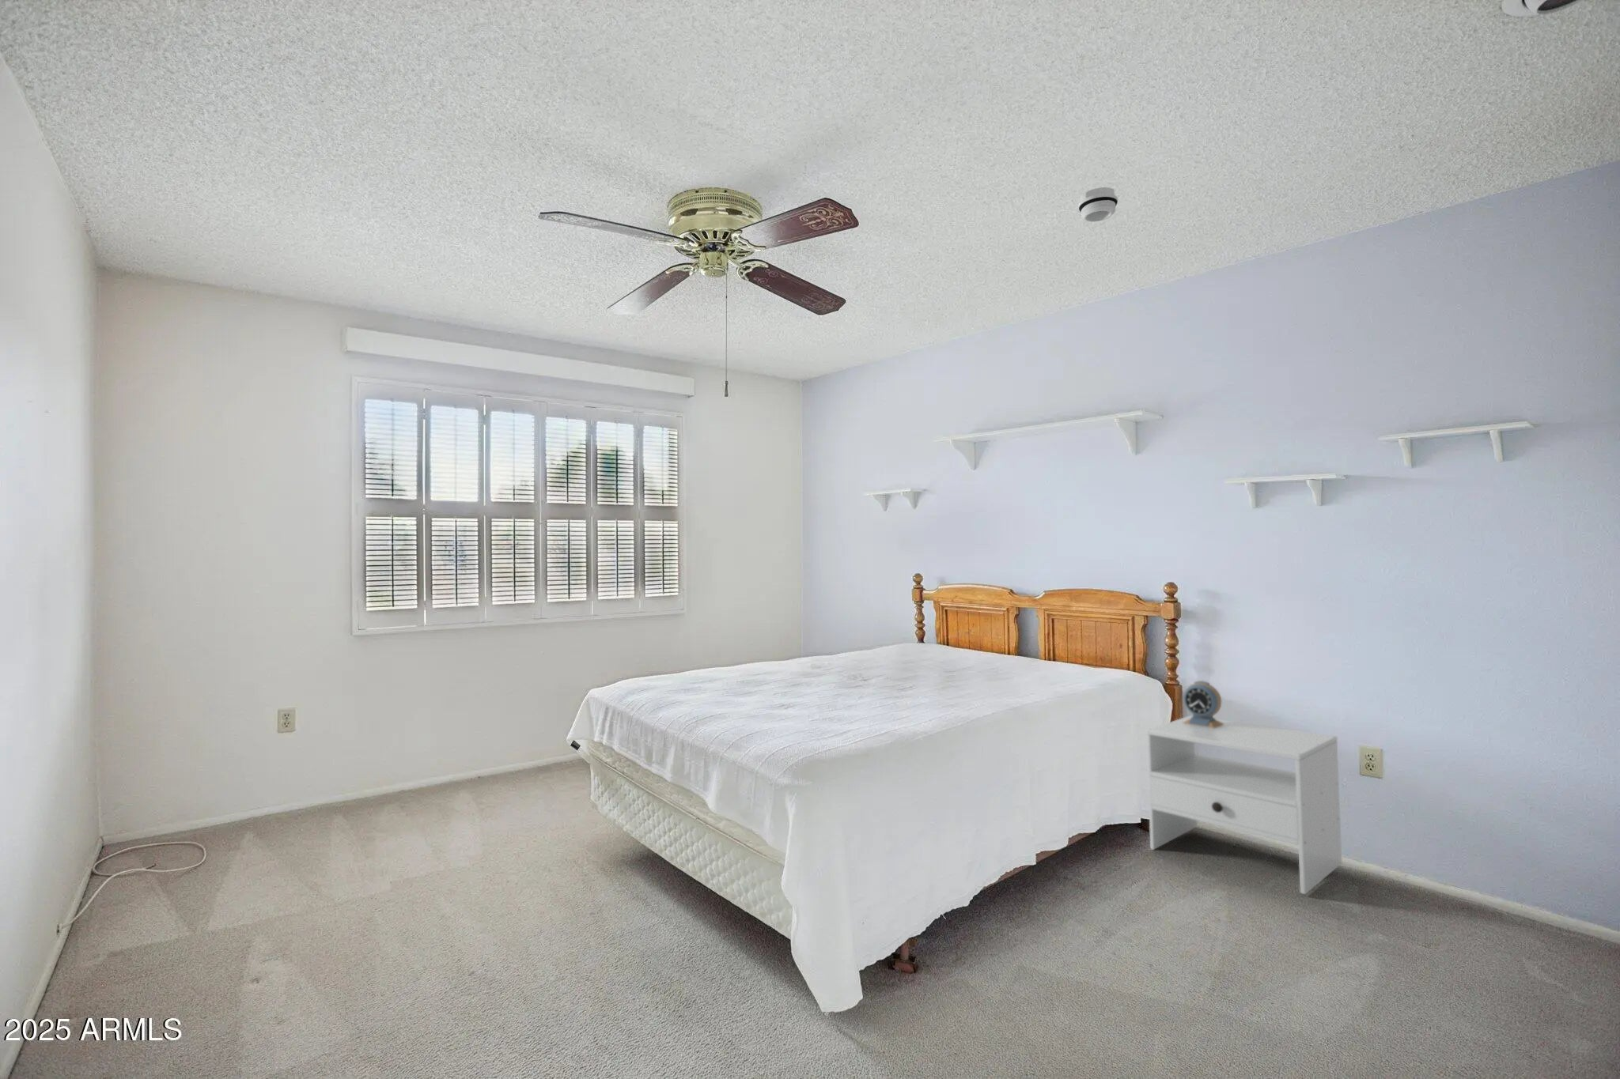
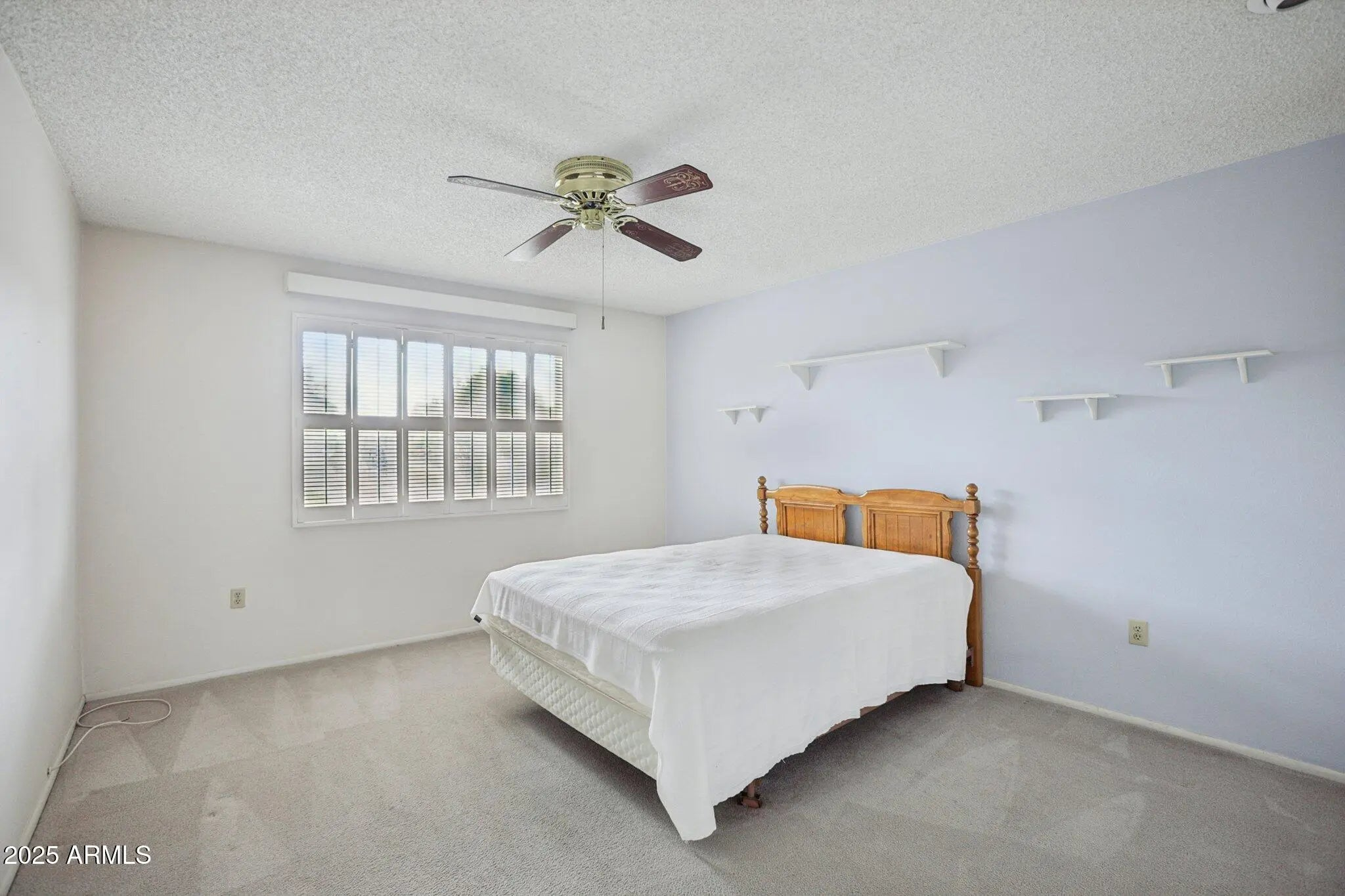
- alarm clock (1202, 702)
- smoke detector (1098, 205)
- nightstand (1239, 795)
